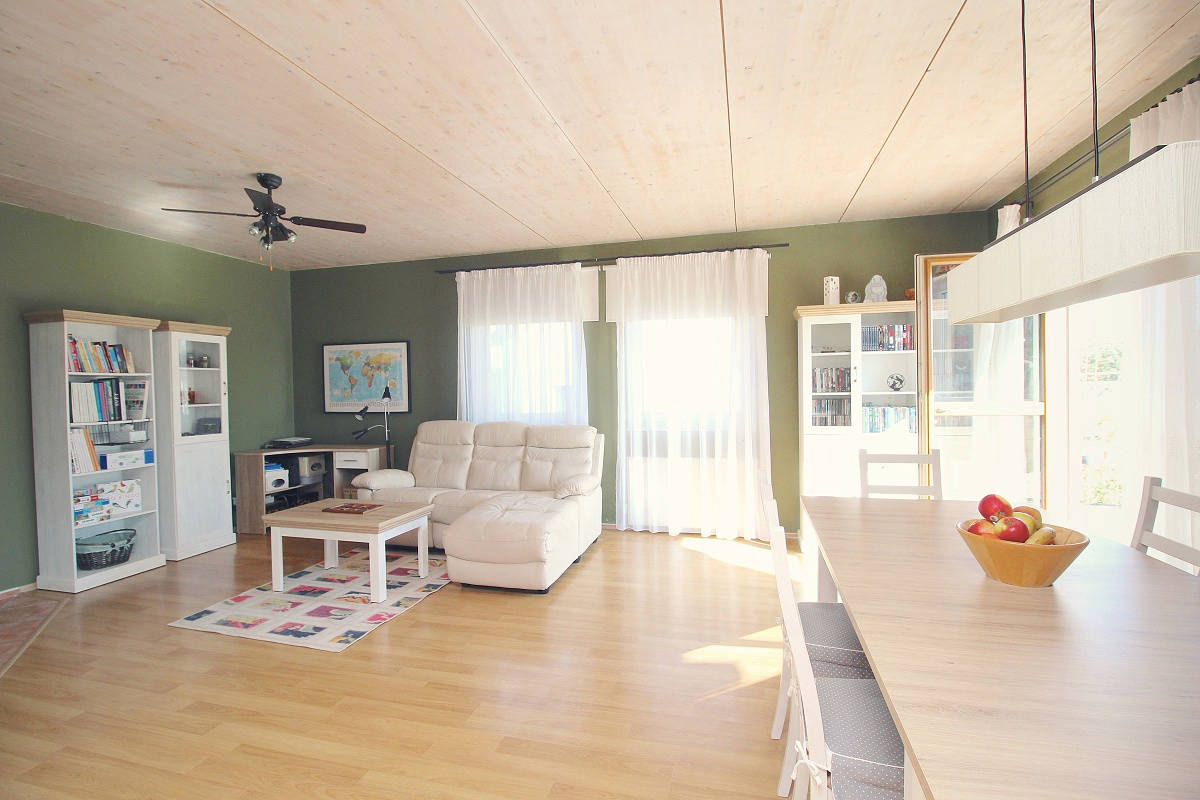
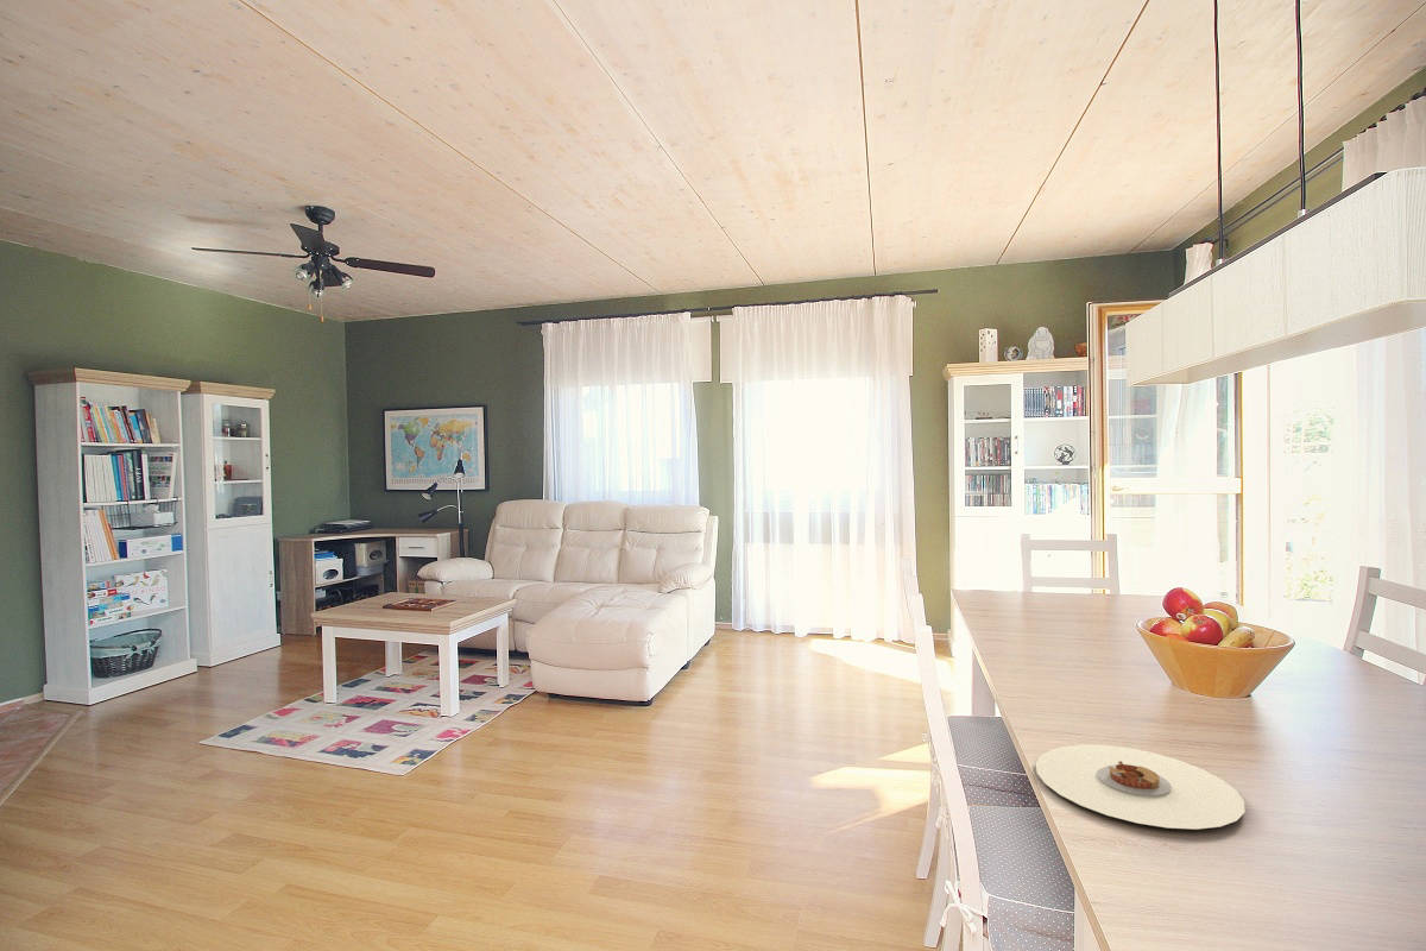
+ plate (1132, 775)
